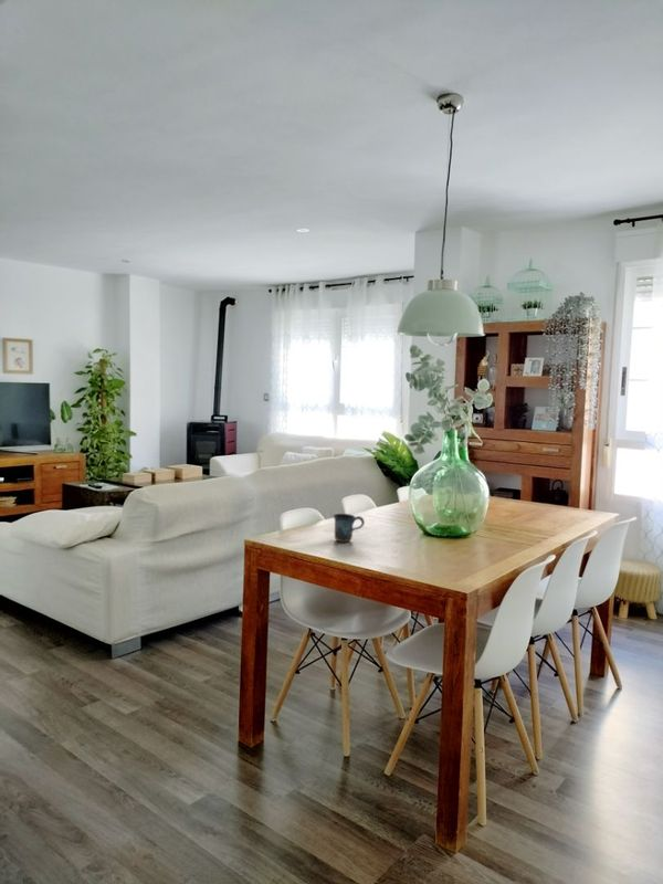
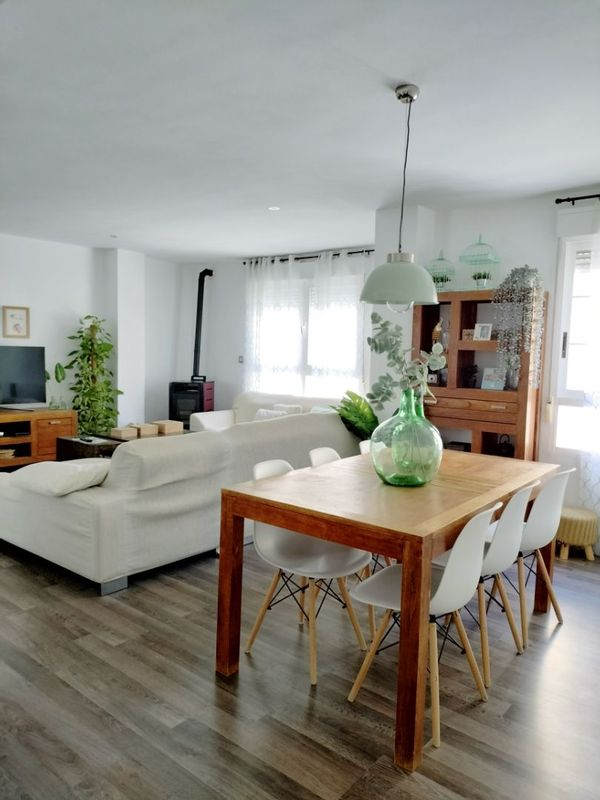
- mug (346, 528)
